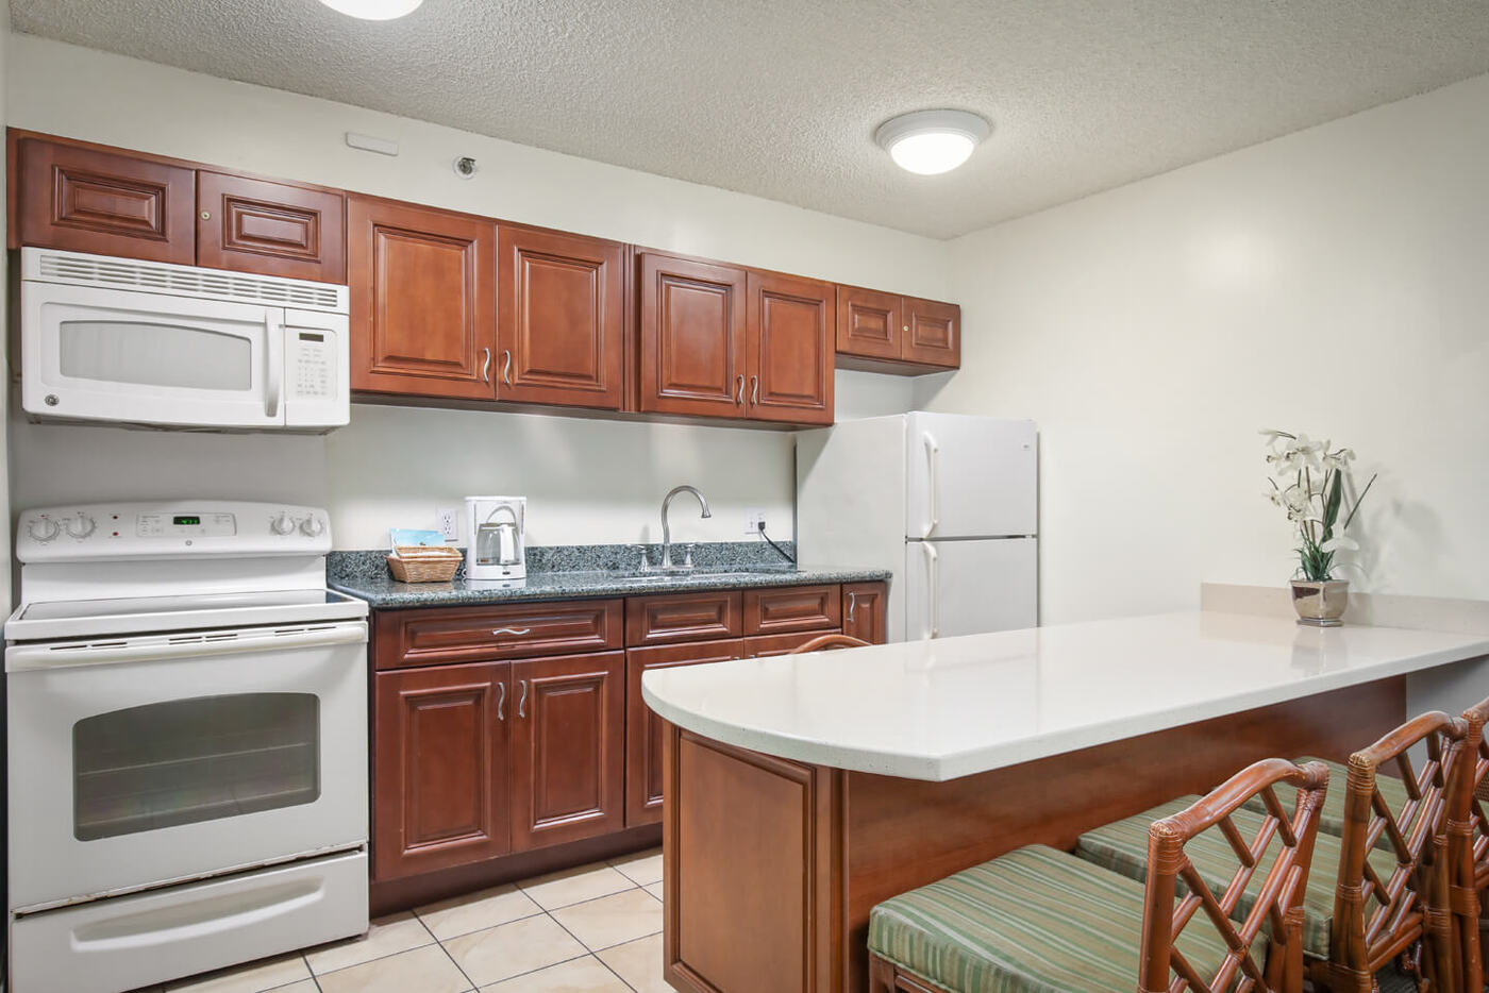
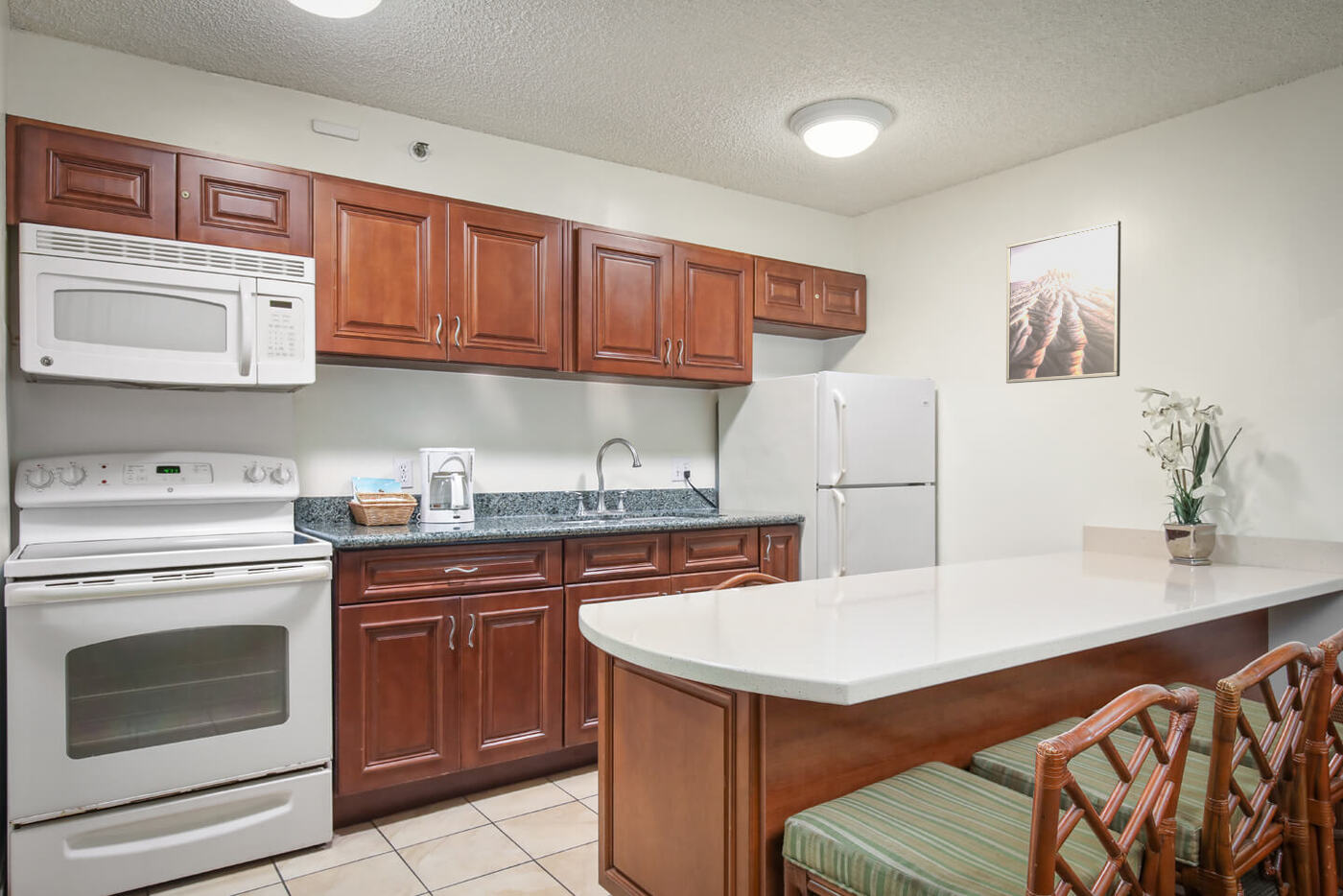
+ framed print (1060, 306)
